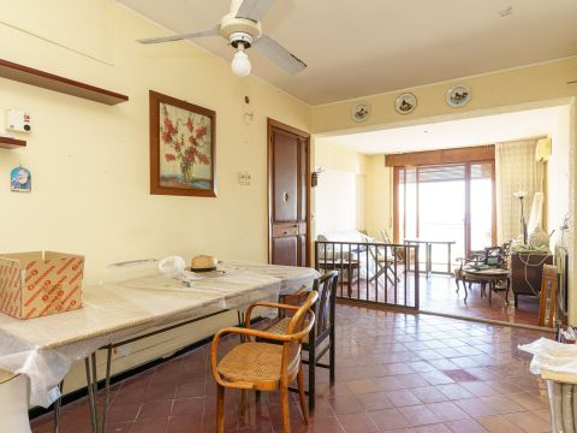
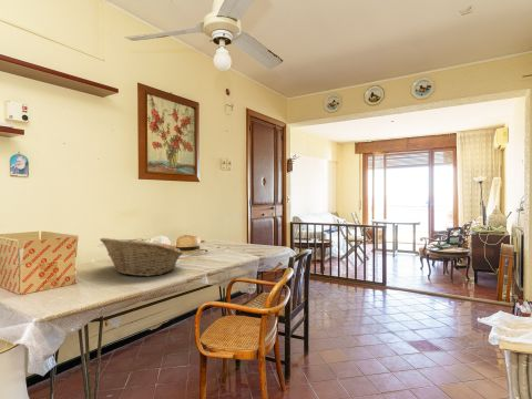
+ fruit basket (142, 253)
